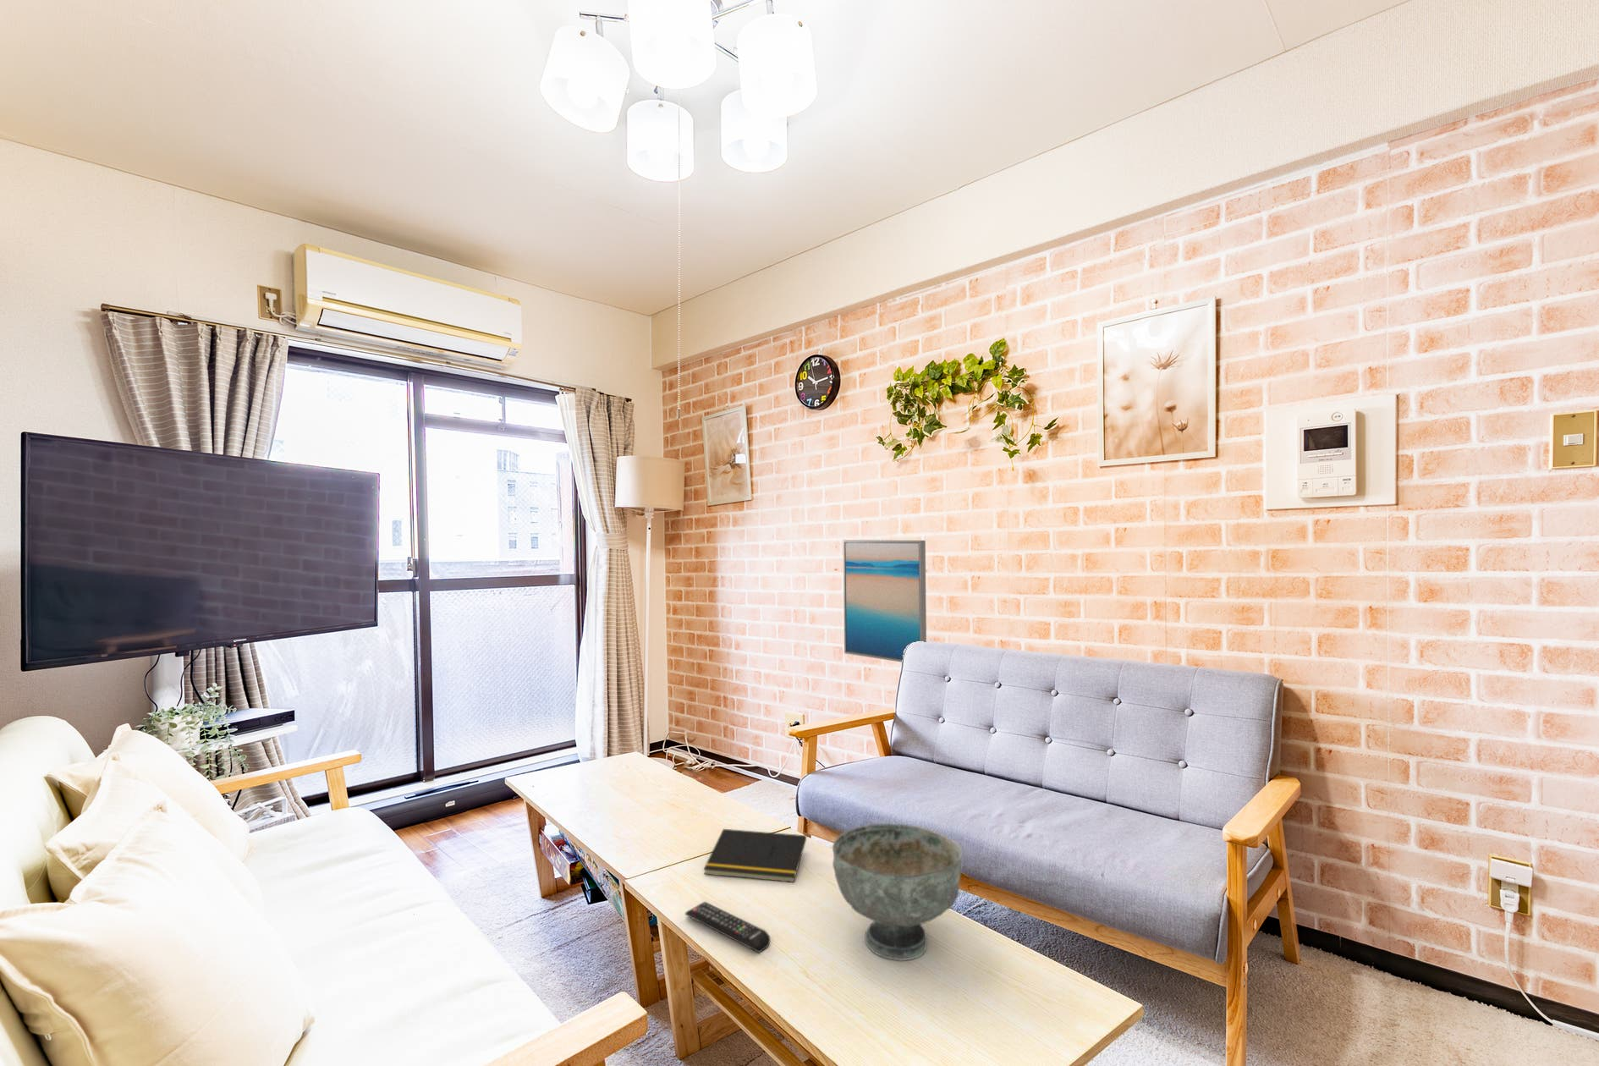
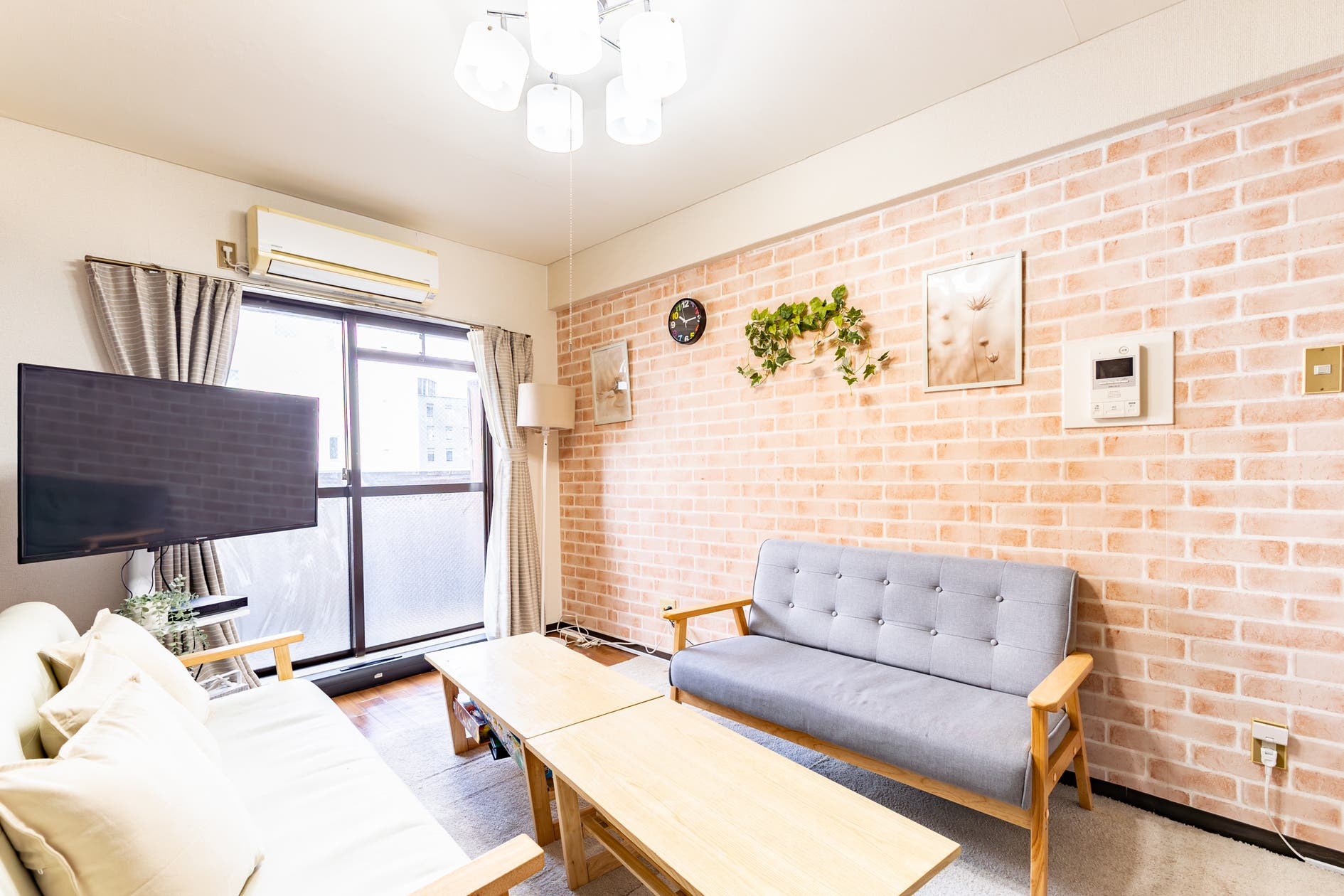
- remote control (726, 924)
- wall art (883, 598)
- decorative bowl (896, 892)
- notepad (757, 854)
